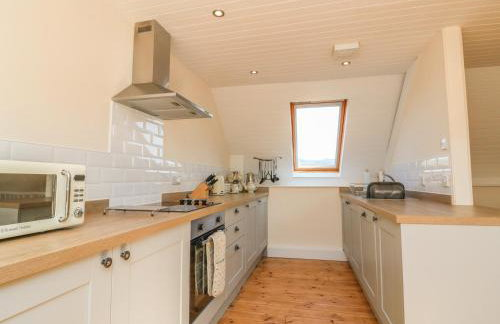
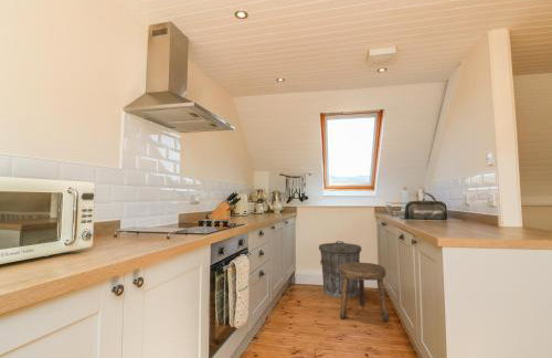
+ stool (362, 289)
+ trash can (339, 265)
